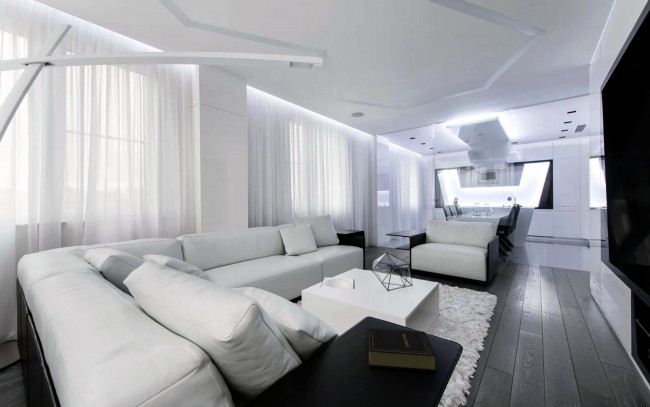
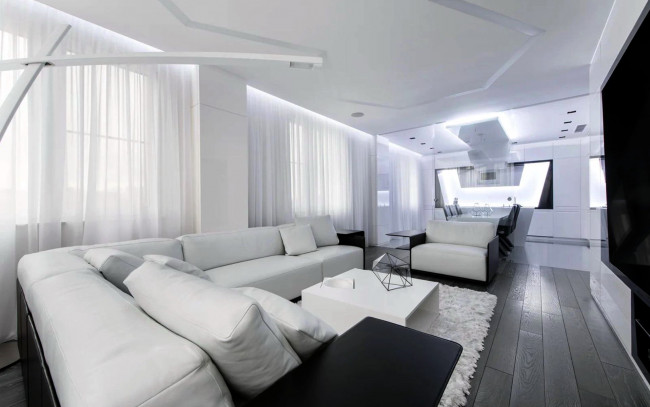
- book (395, 346)
